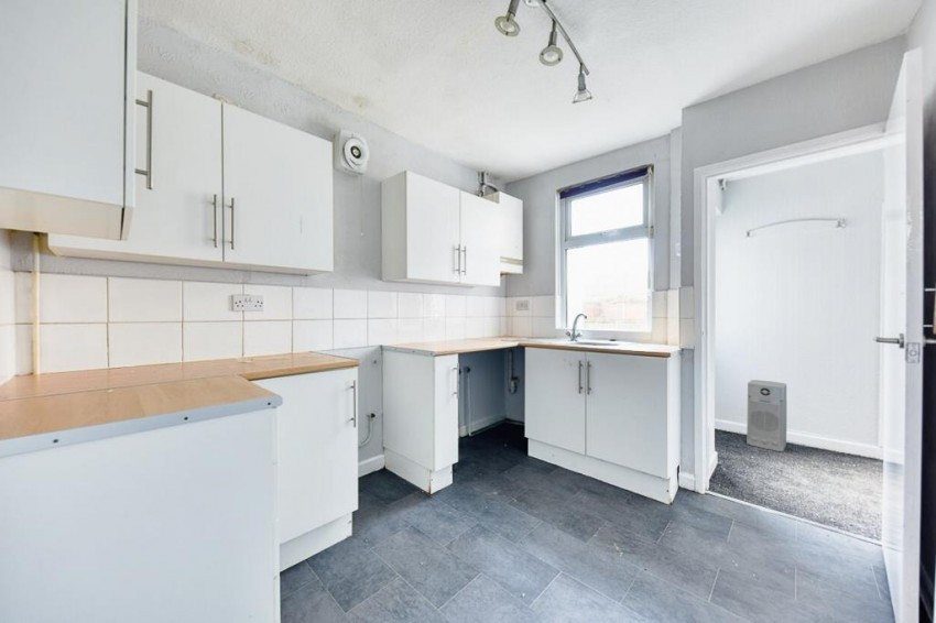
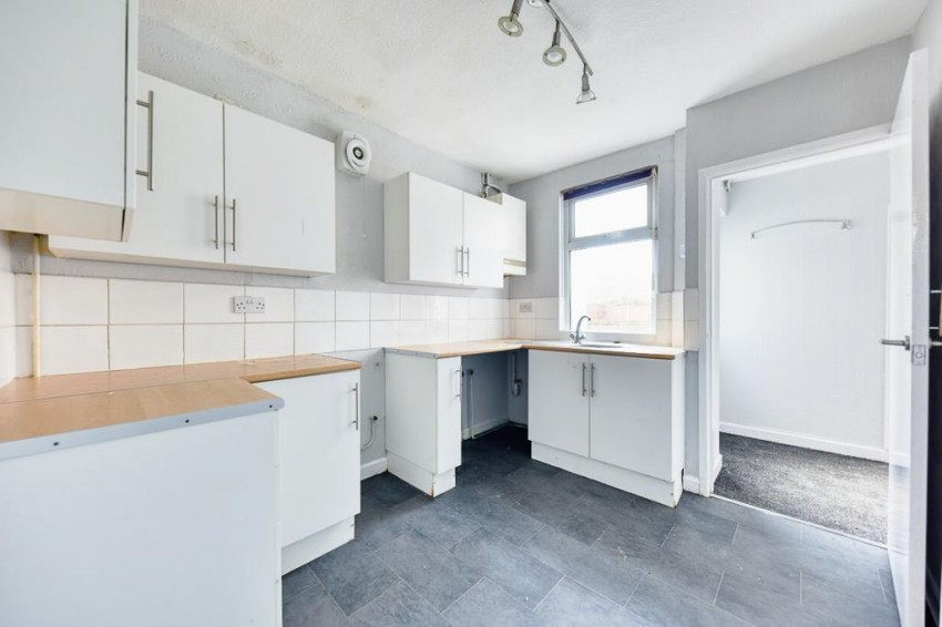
- air purifier (766, 413)
